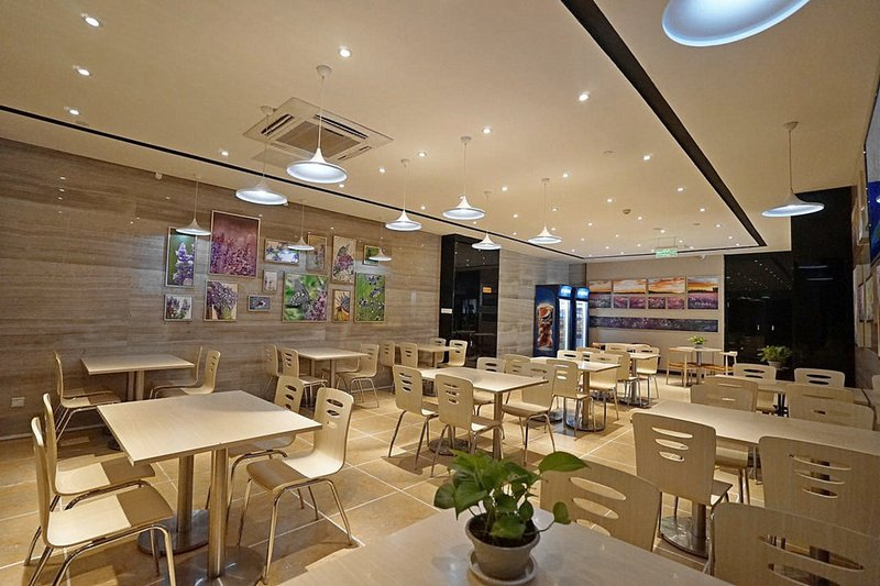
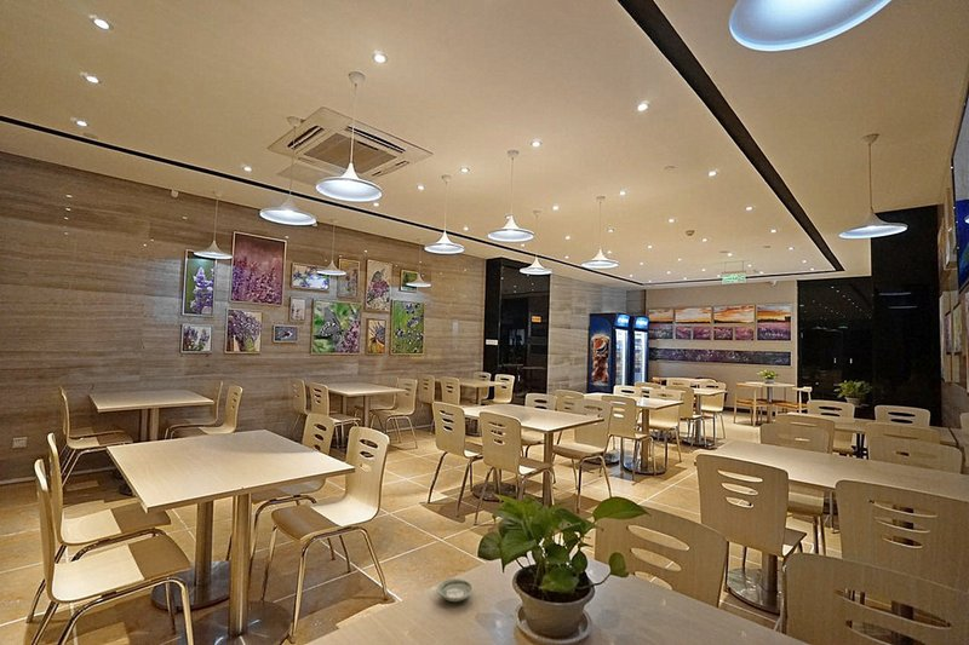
+ saucer (454, 592)
